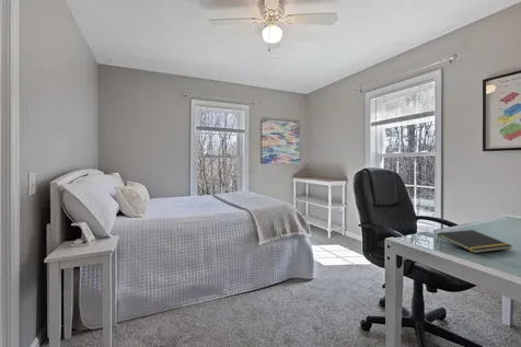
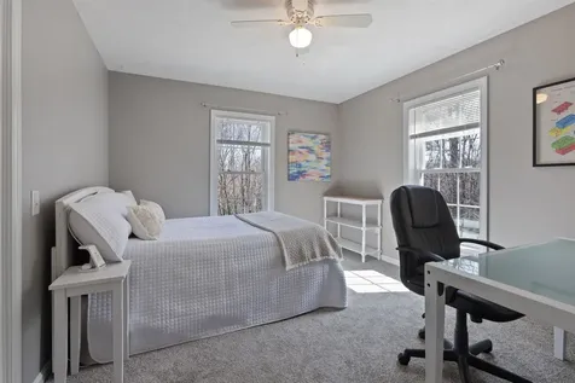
- notepad (473, 240)
